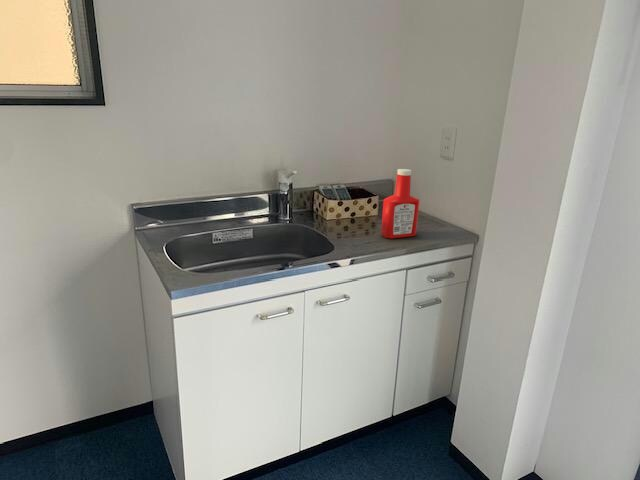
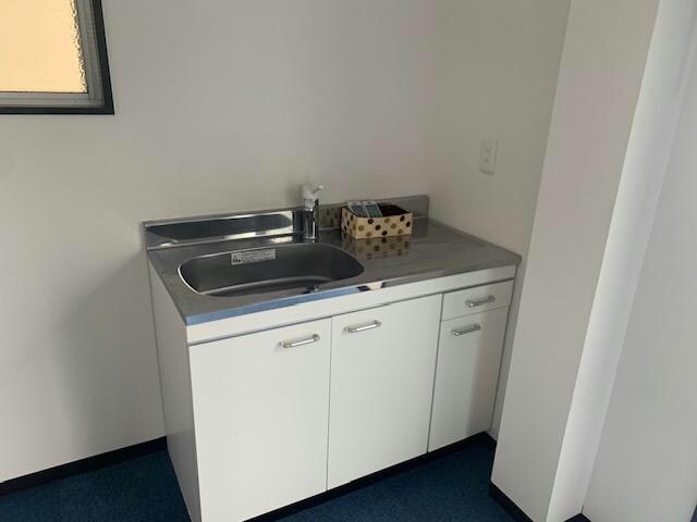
- soap bottle (401, 203)
